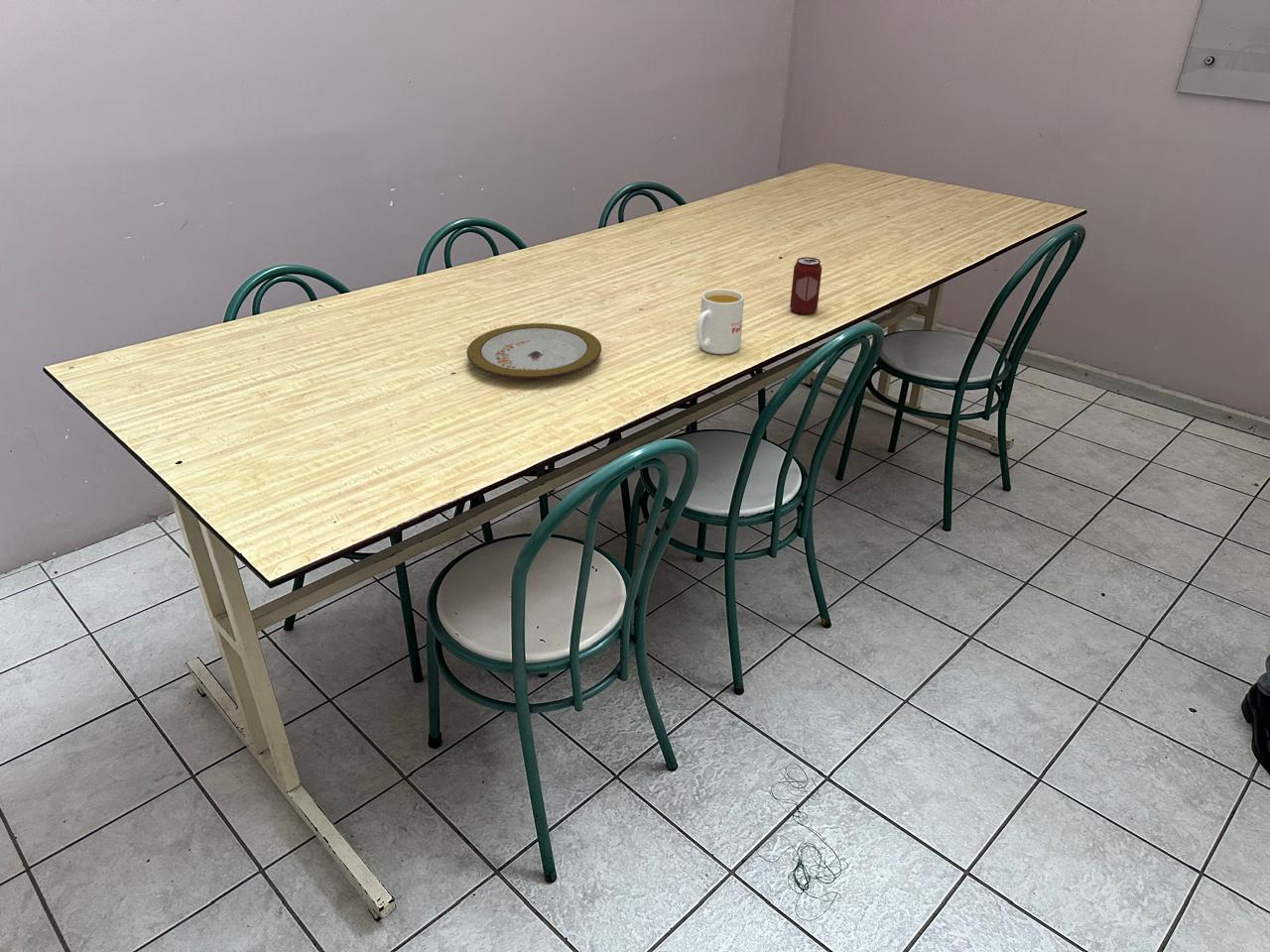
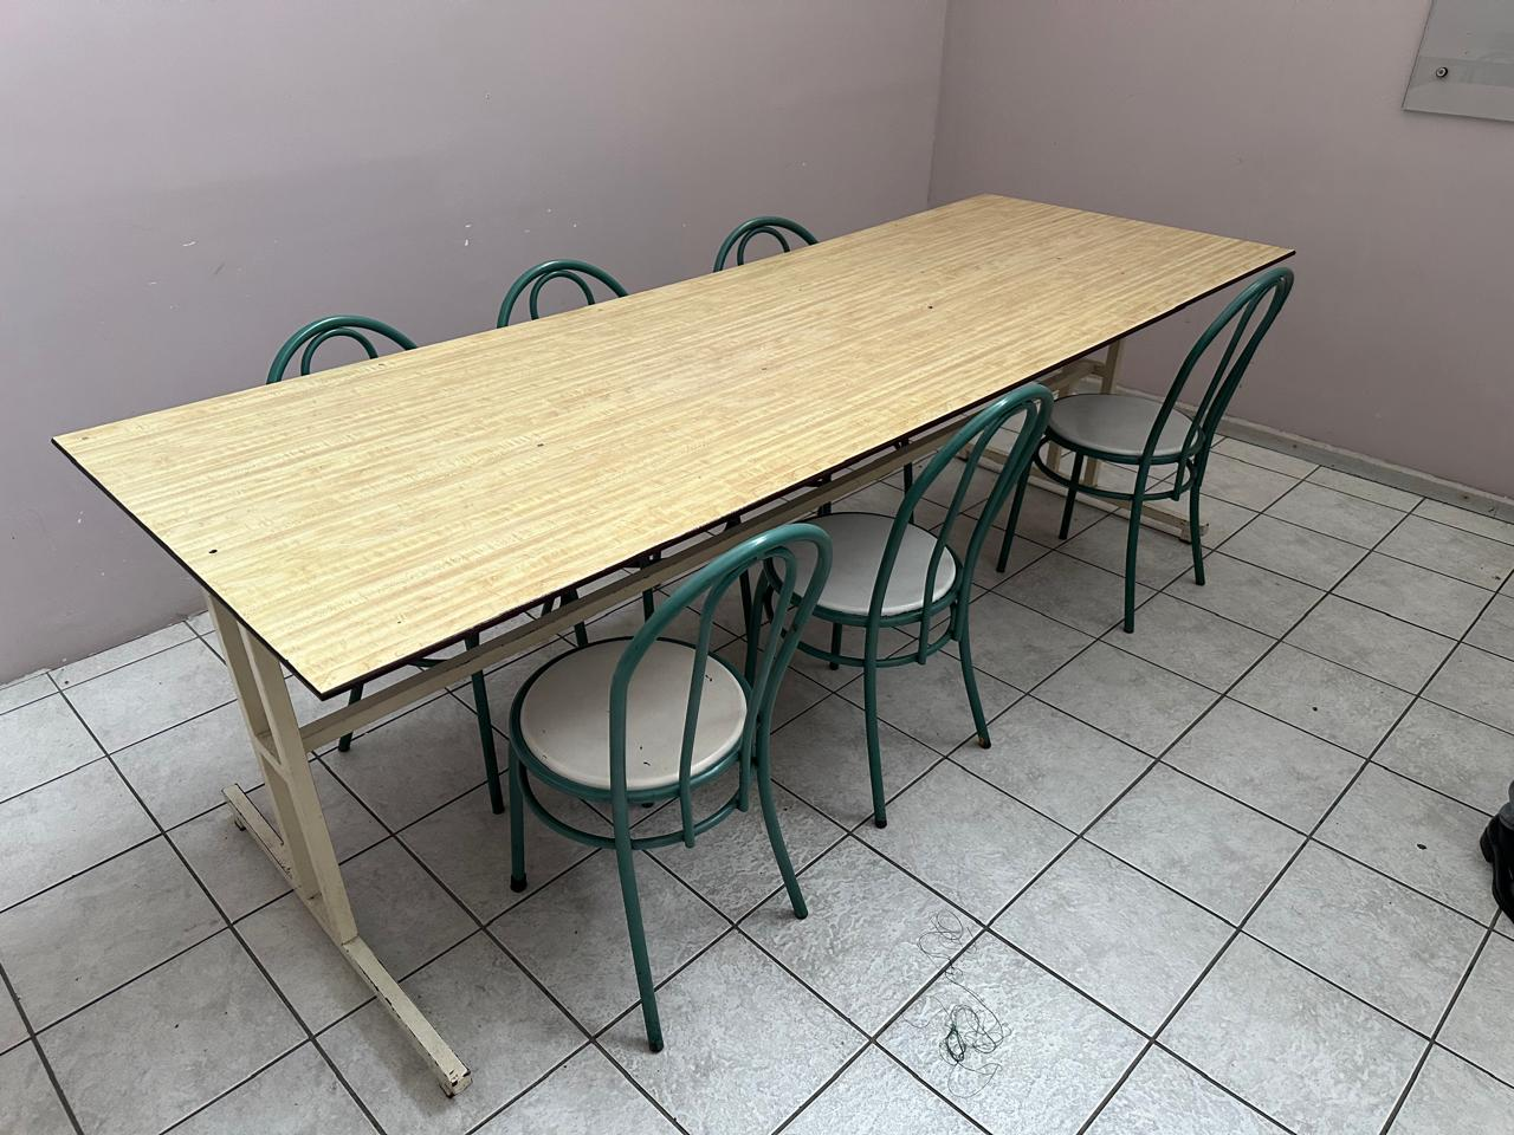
- mug (715, 323)
- beverage can (806, 285)
- plate (535, 353)
